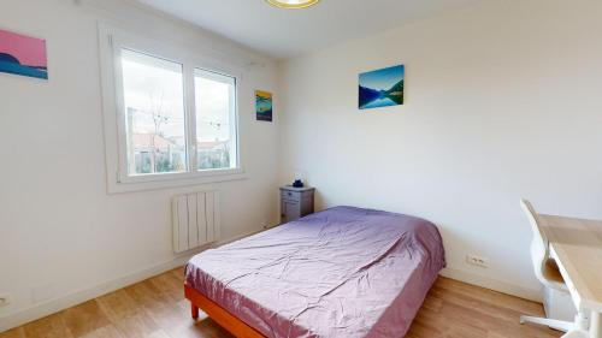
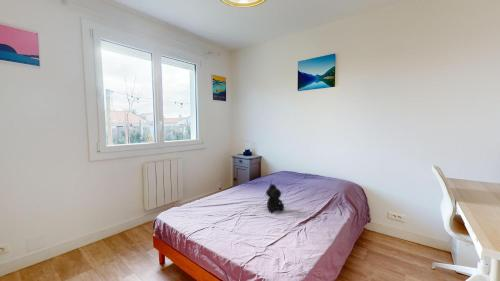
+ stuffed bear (273, 196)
